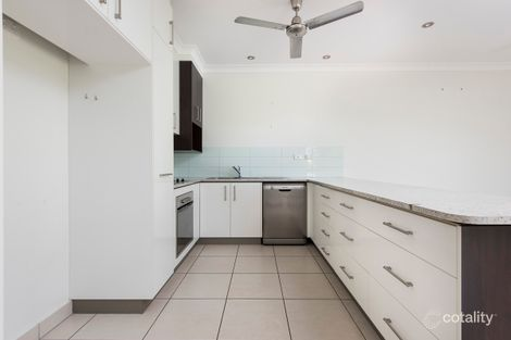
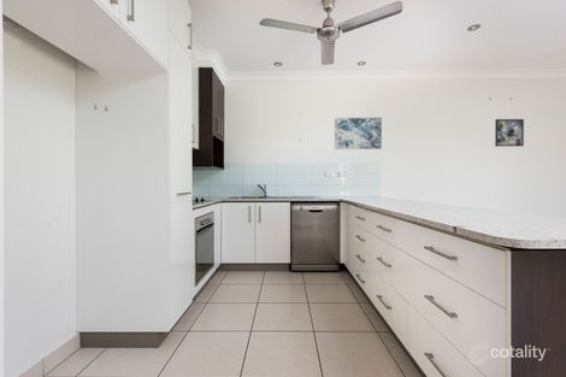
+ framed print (509, 132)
+ wall art (358, 132)
